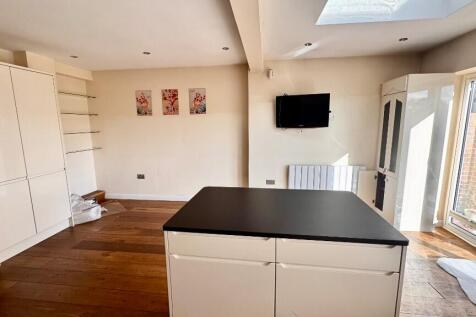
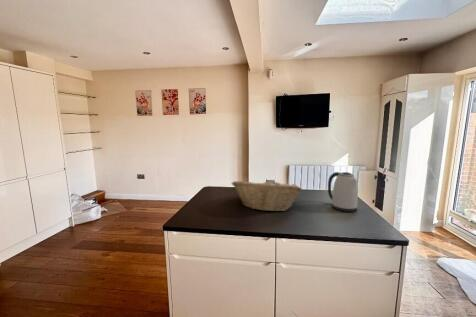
+ fruit basket (265, 191)
+ kettle (341, 189)
